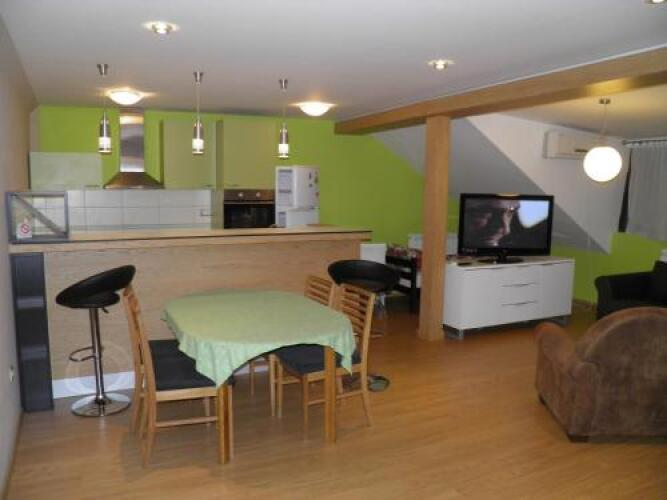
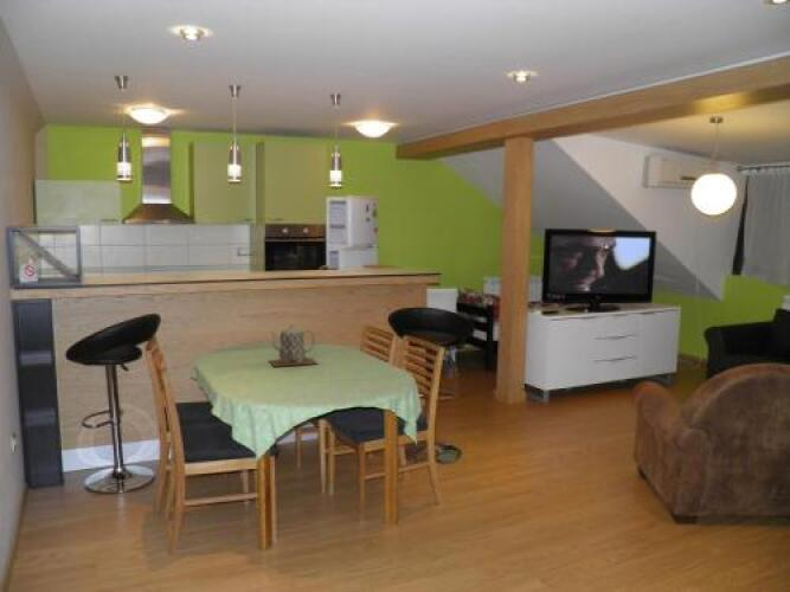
+ teapot (293, 342)
